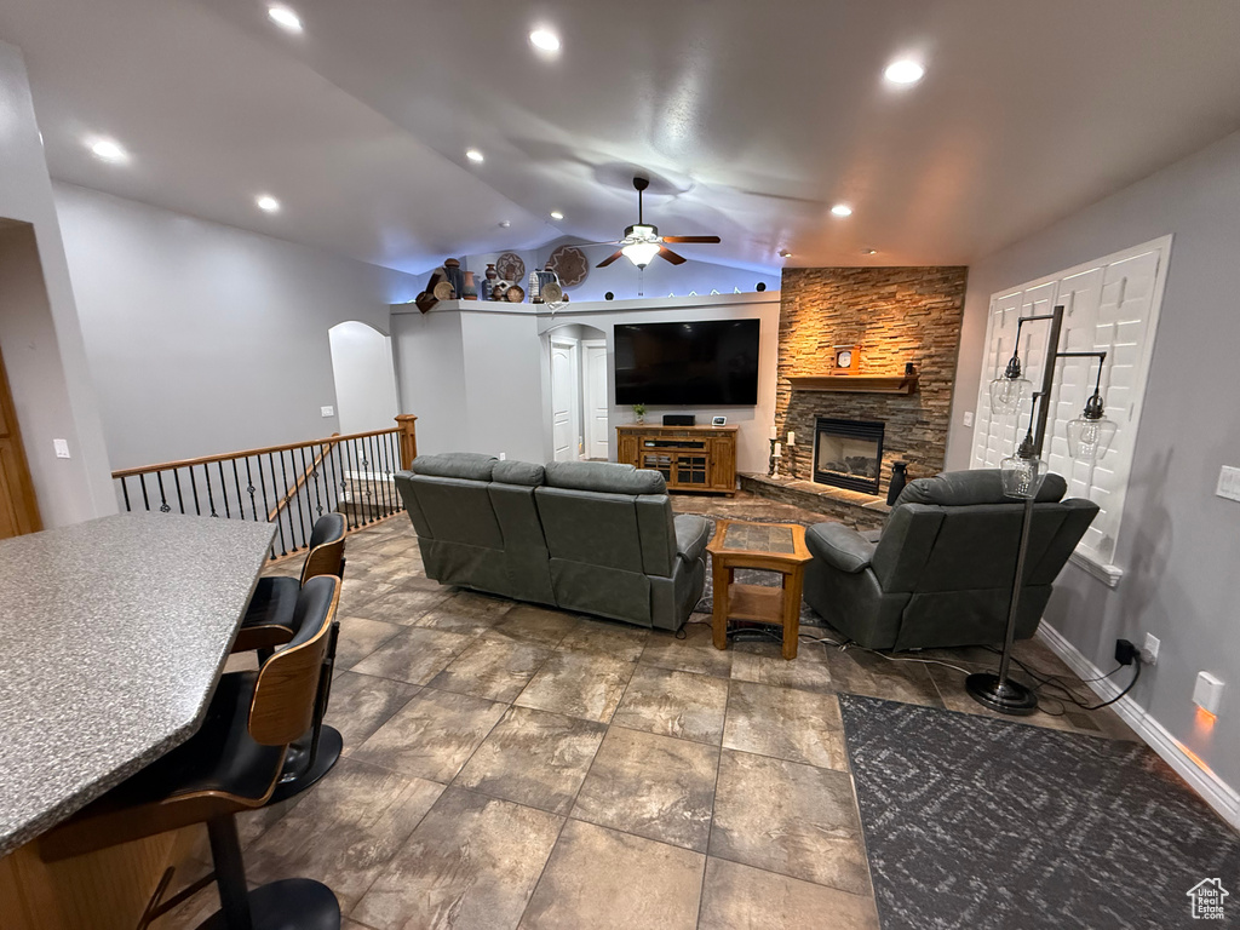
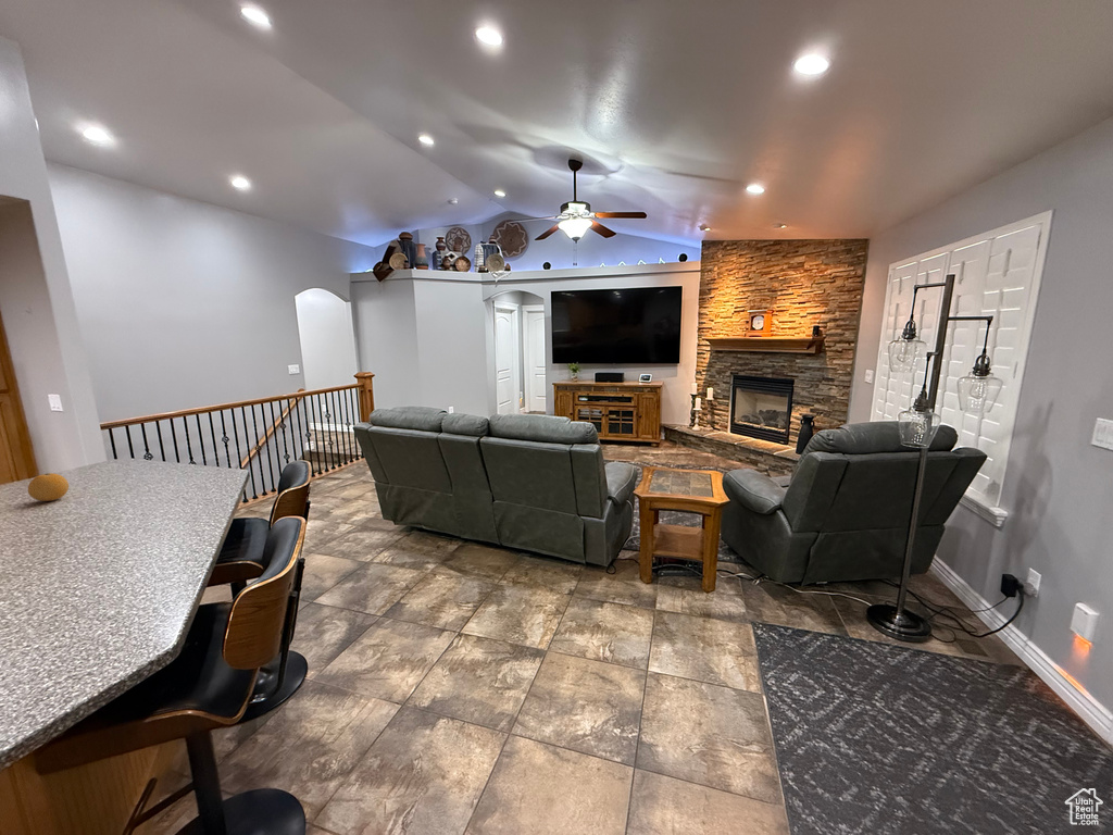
+ fruit (48, 487)
